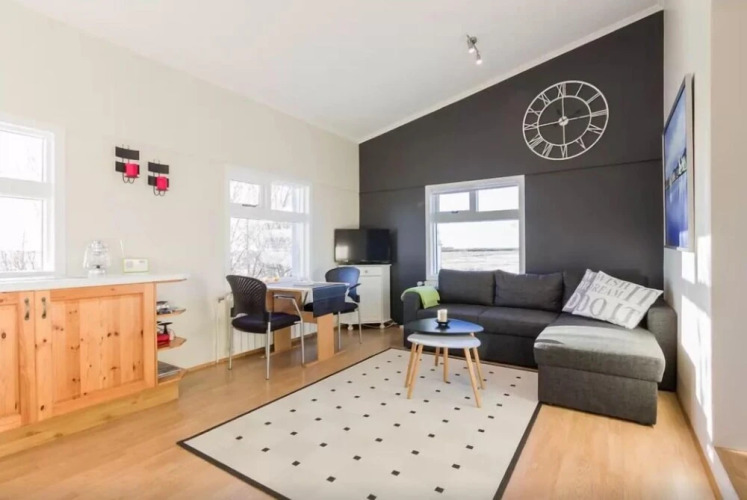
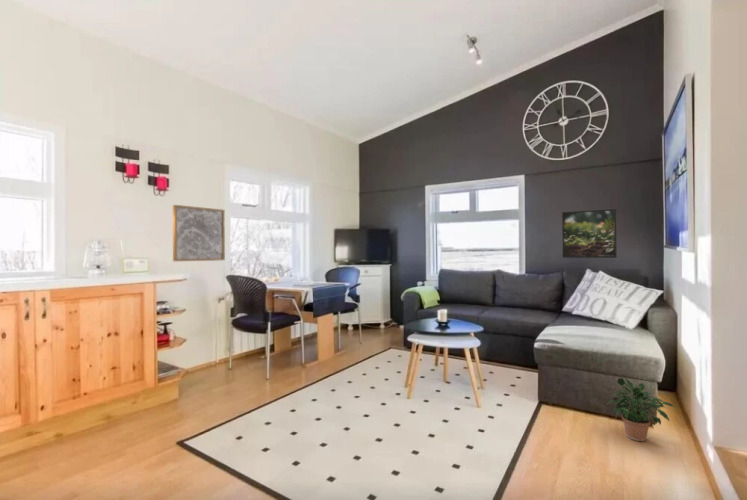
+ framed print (588, 234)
+ wall art (200, 234)
+ potted plant (641, 409)
